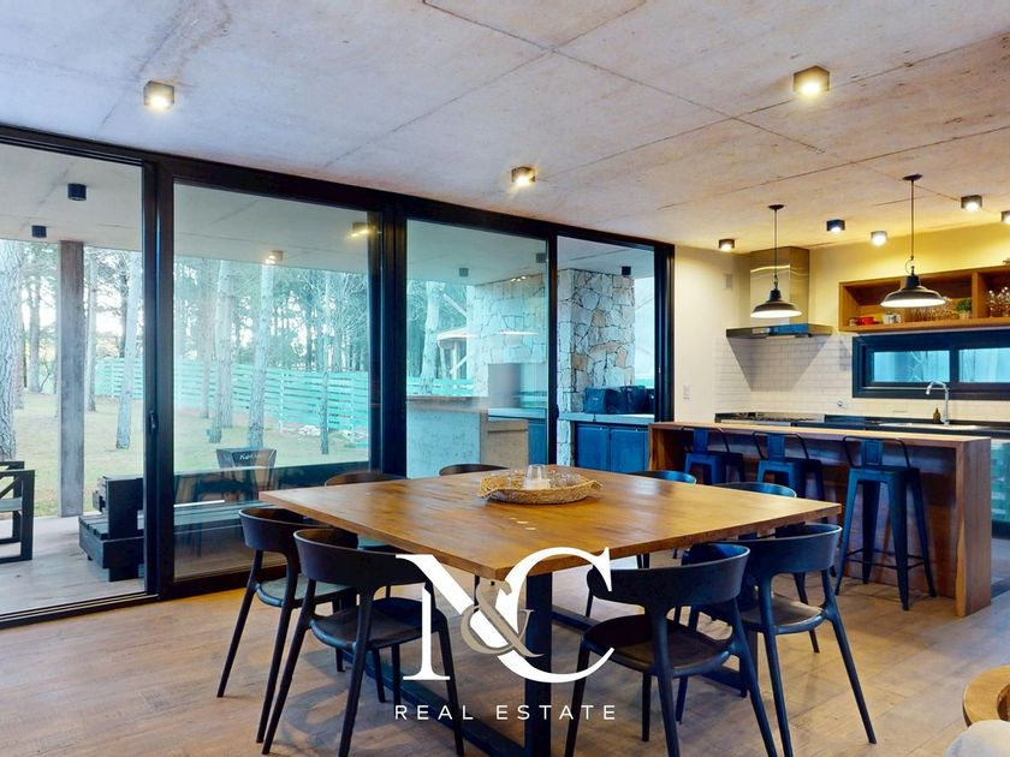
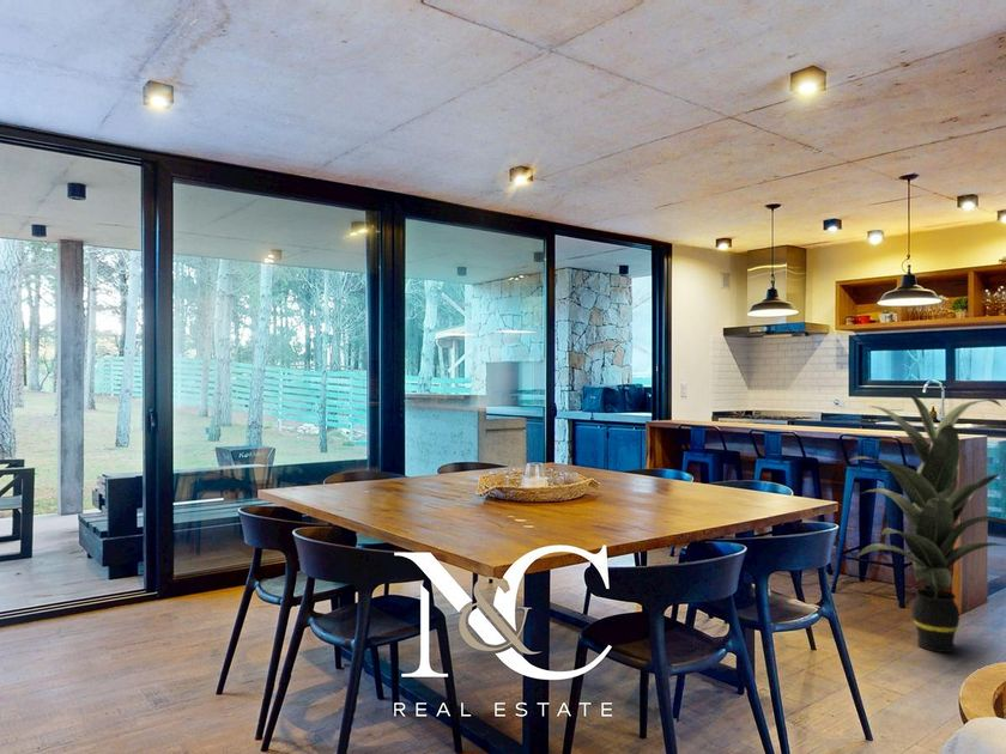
+ indoor plant (922, 513)
